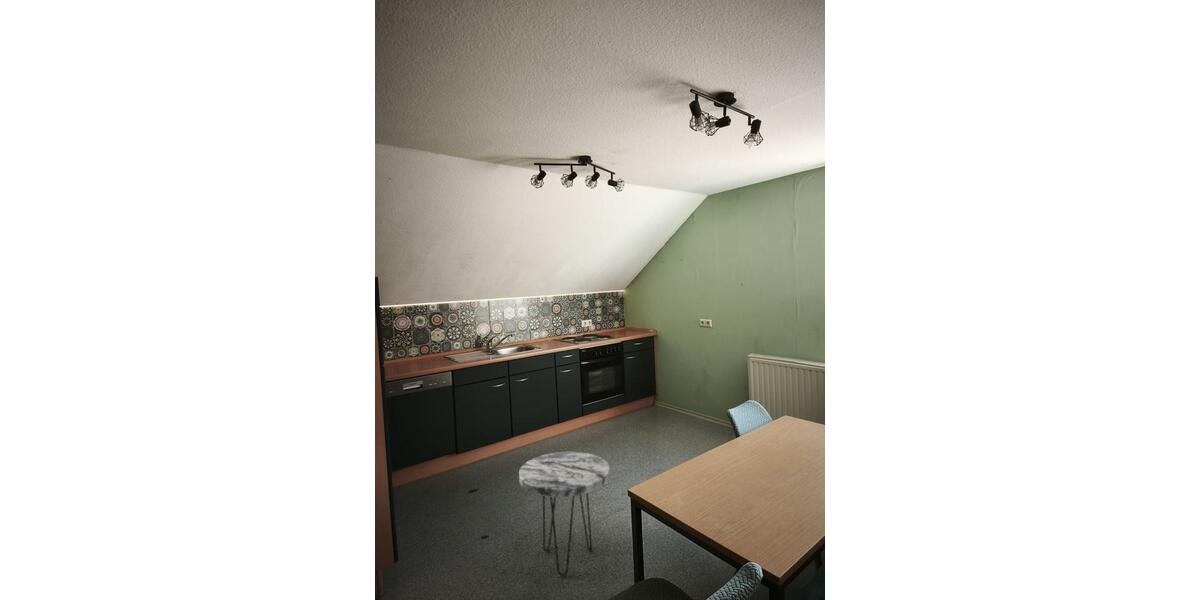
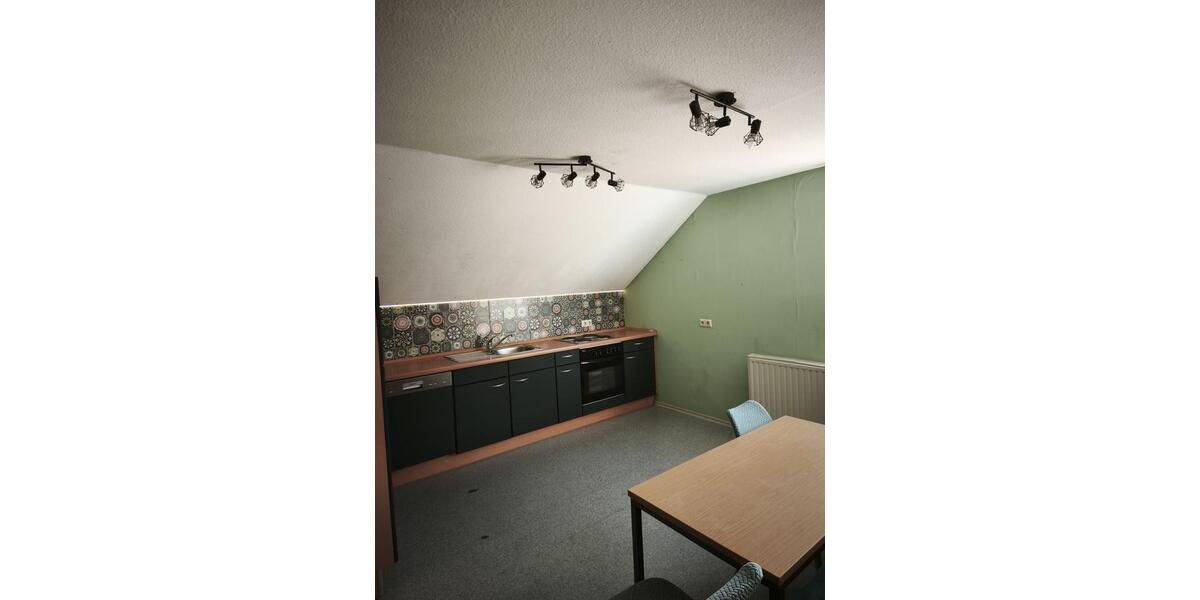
- side table (571, 513)
